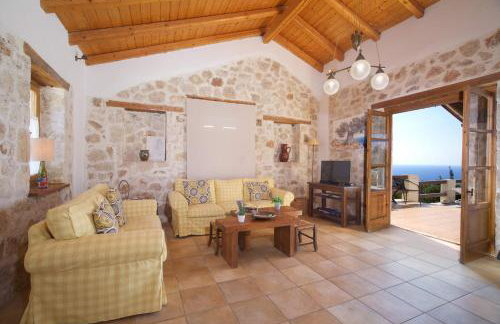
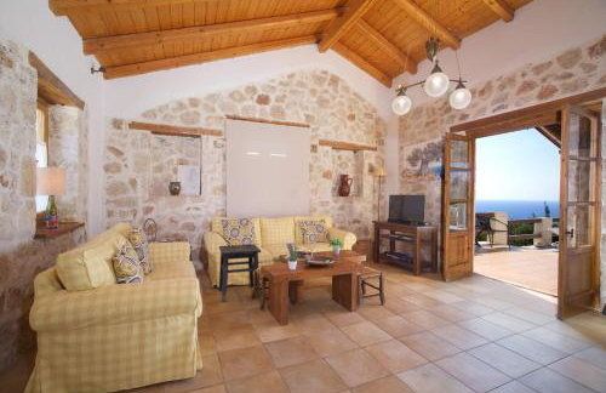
+ side table (239, 270)
